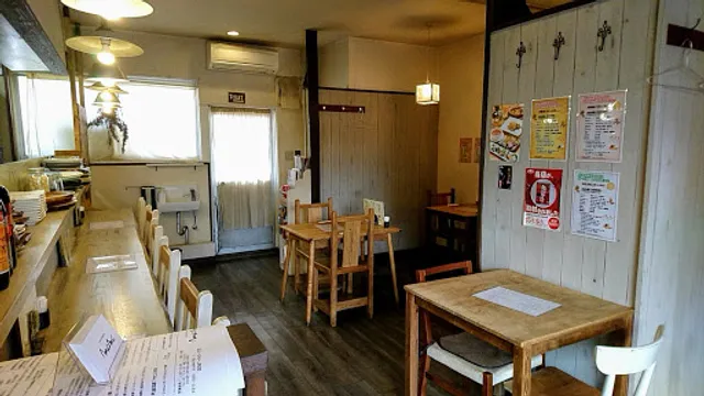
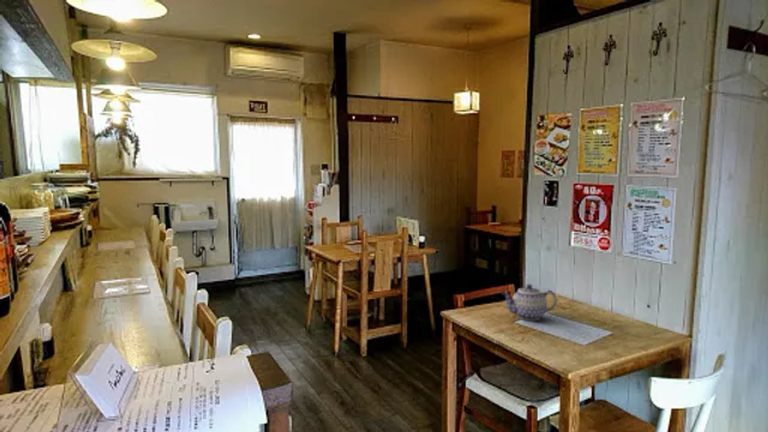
+ teapot (528, 300)
